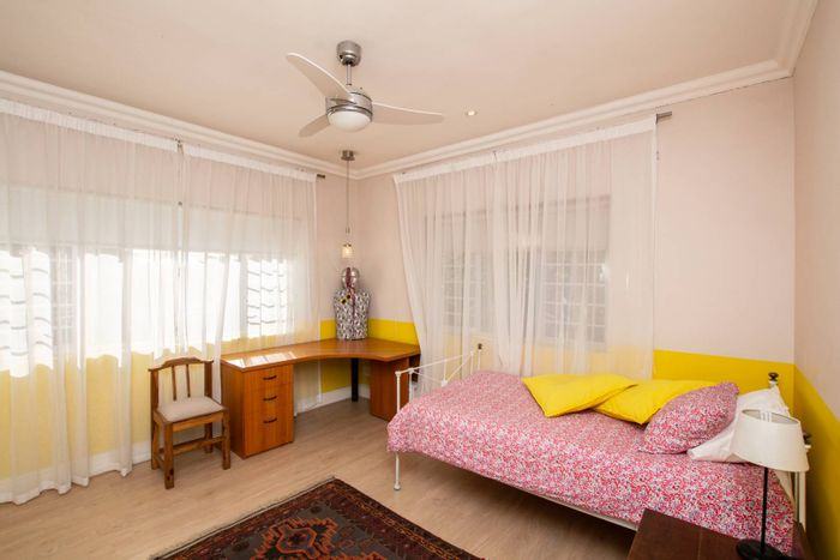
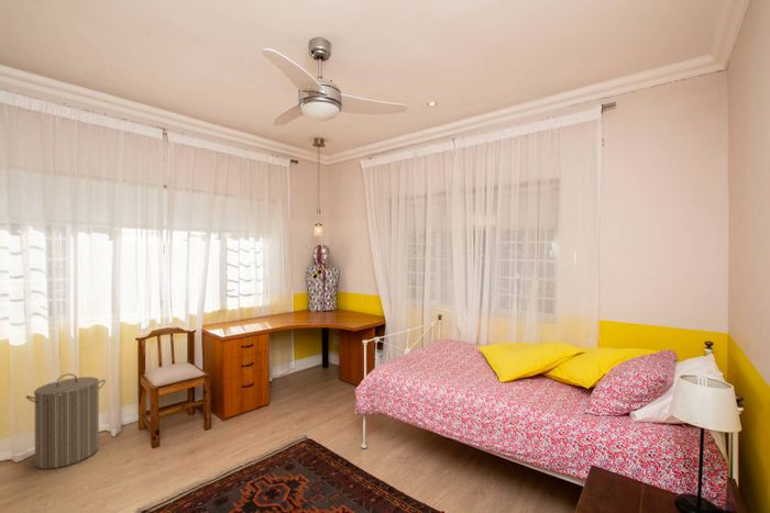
+ laundry hamper (68, 414)
